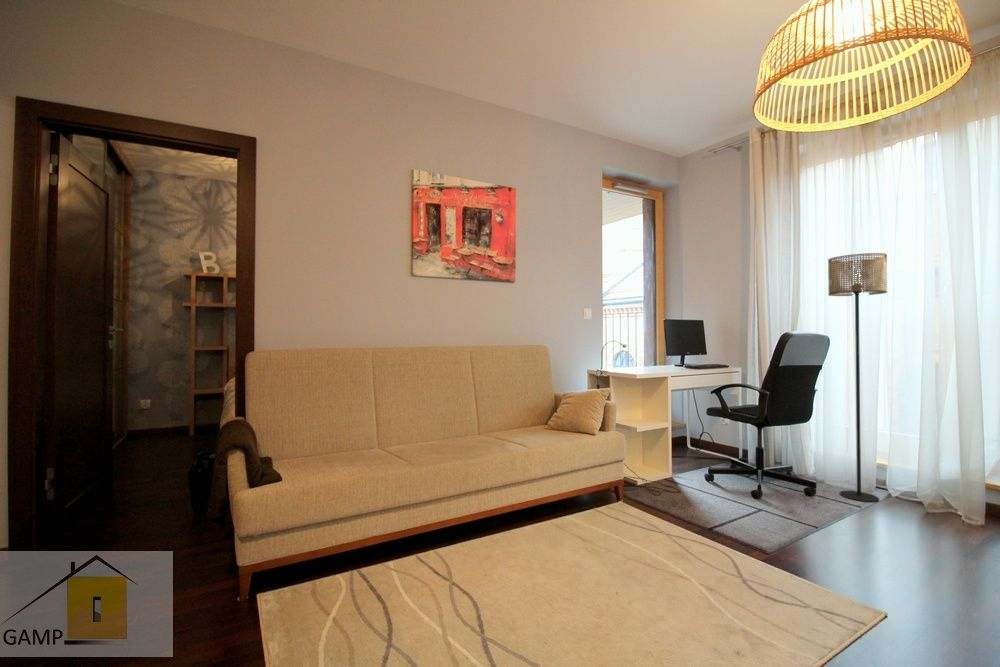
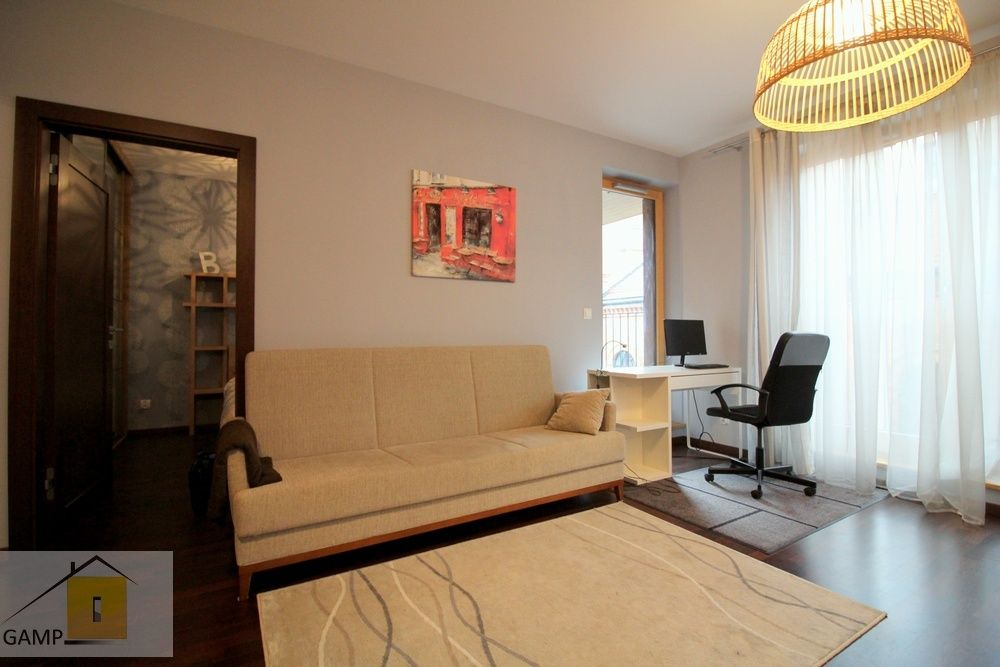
- floor lamp (857, 376)
